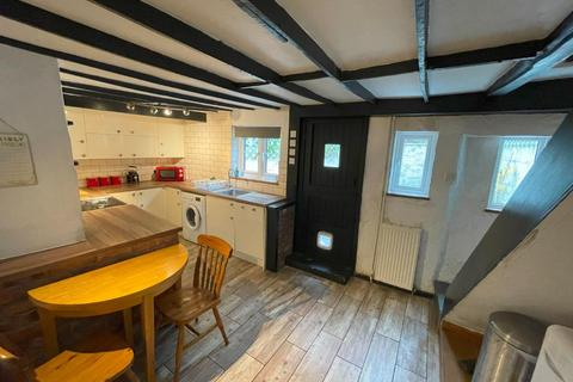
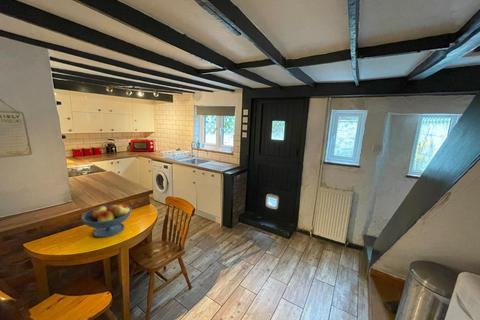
+ fruit bowl (108, 218)
